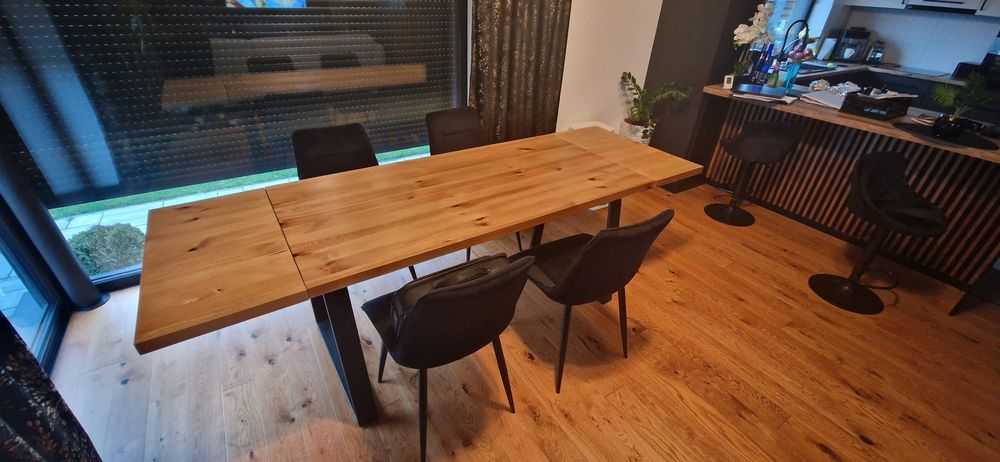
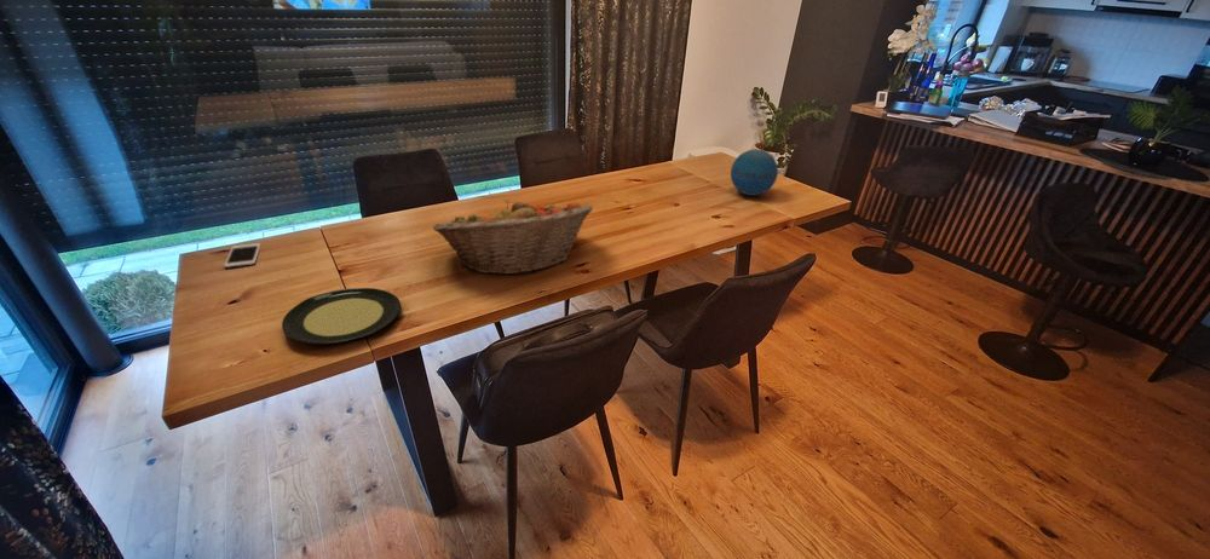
+ plate (344, 316)
+ cell phone (243, 254)
+ decorative orb (754, 172)
+ fruit basket (515, 229)
